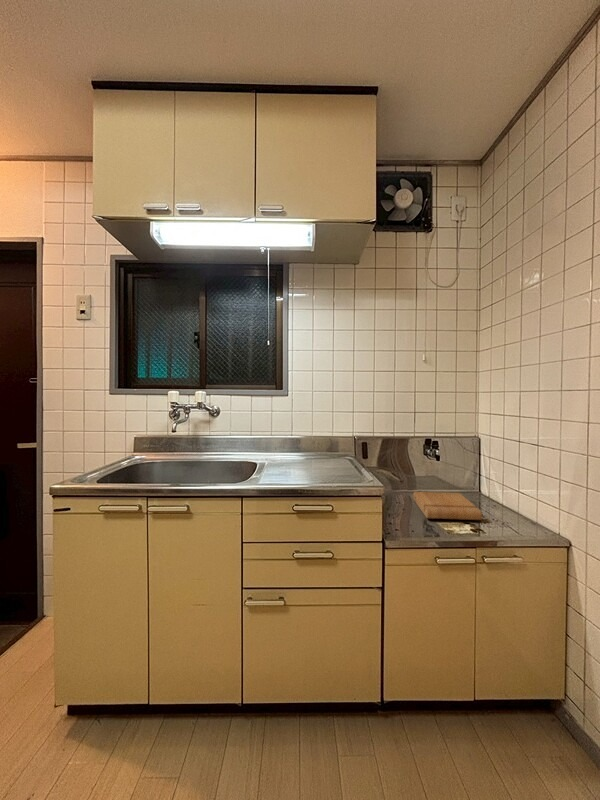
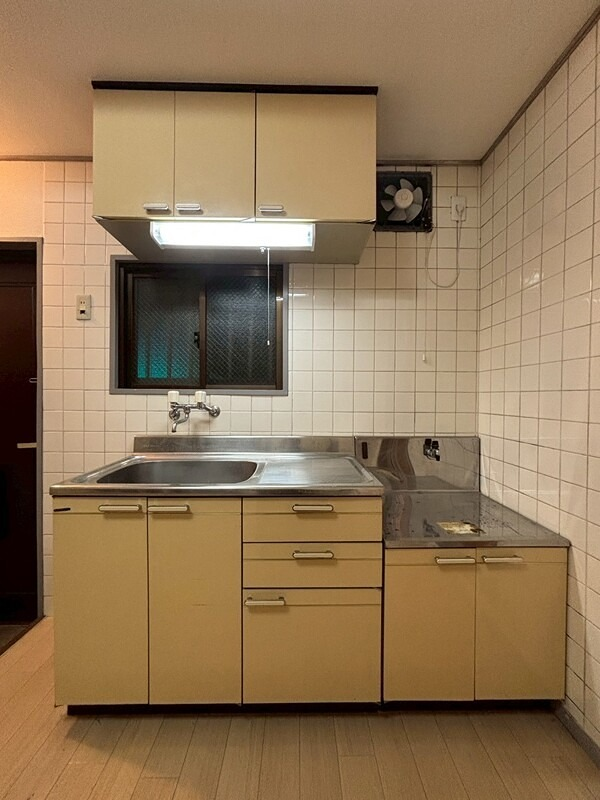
- cutting board (444, 504)
